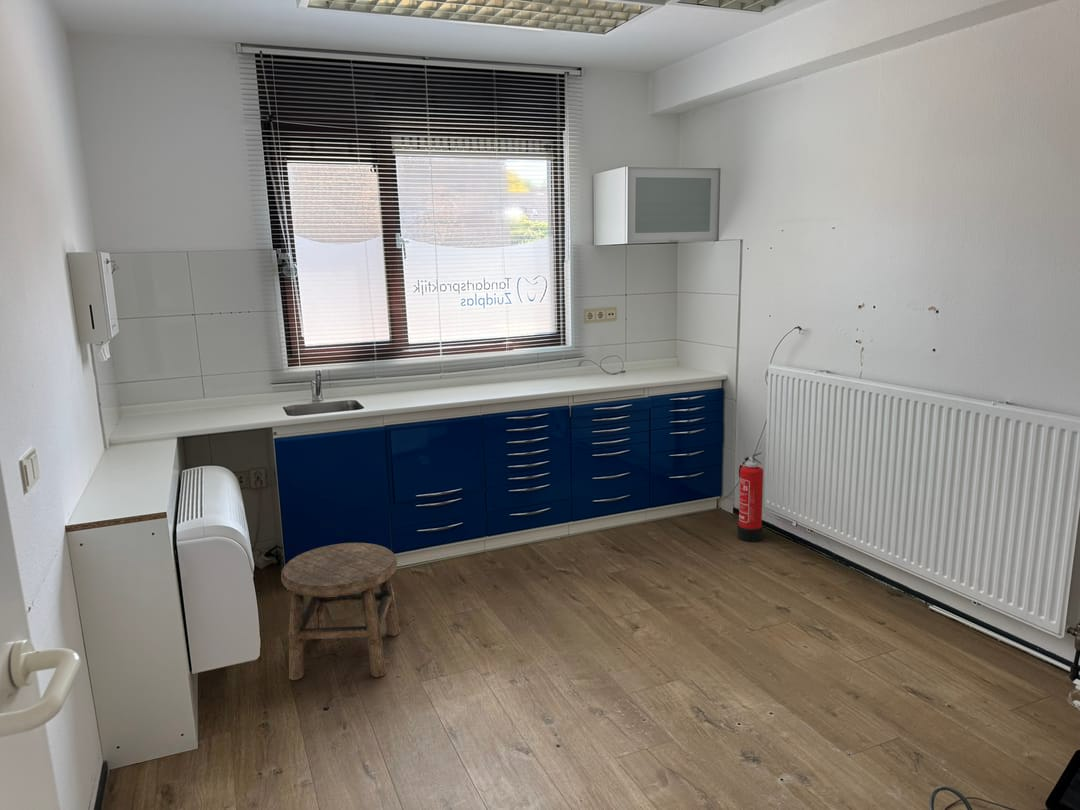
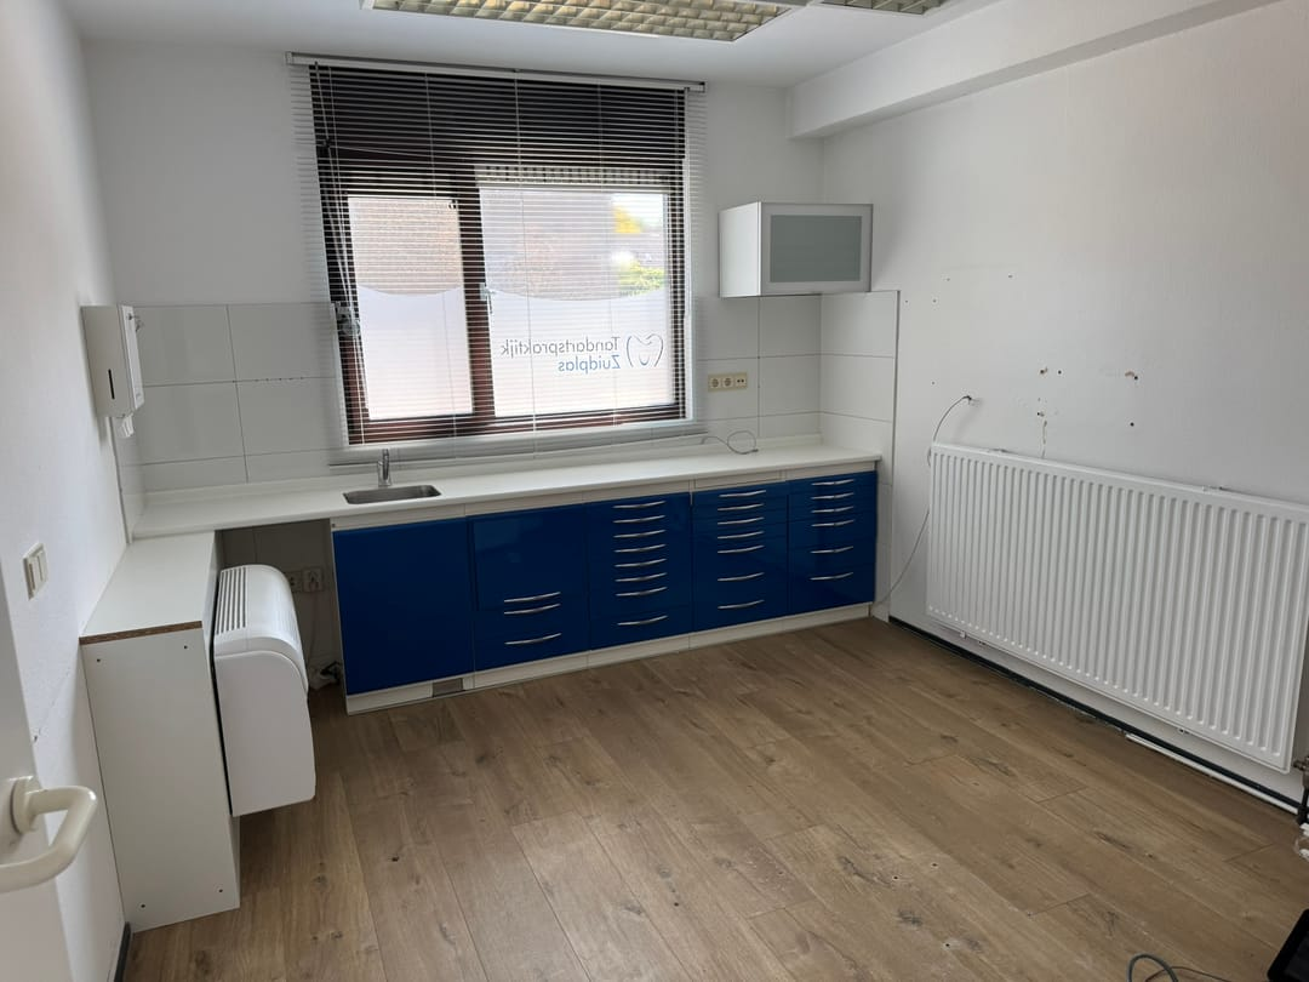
- stool (343, 602)
- fire extinguisher (748, 492)
